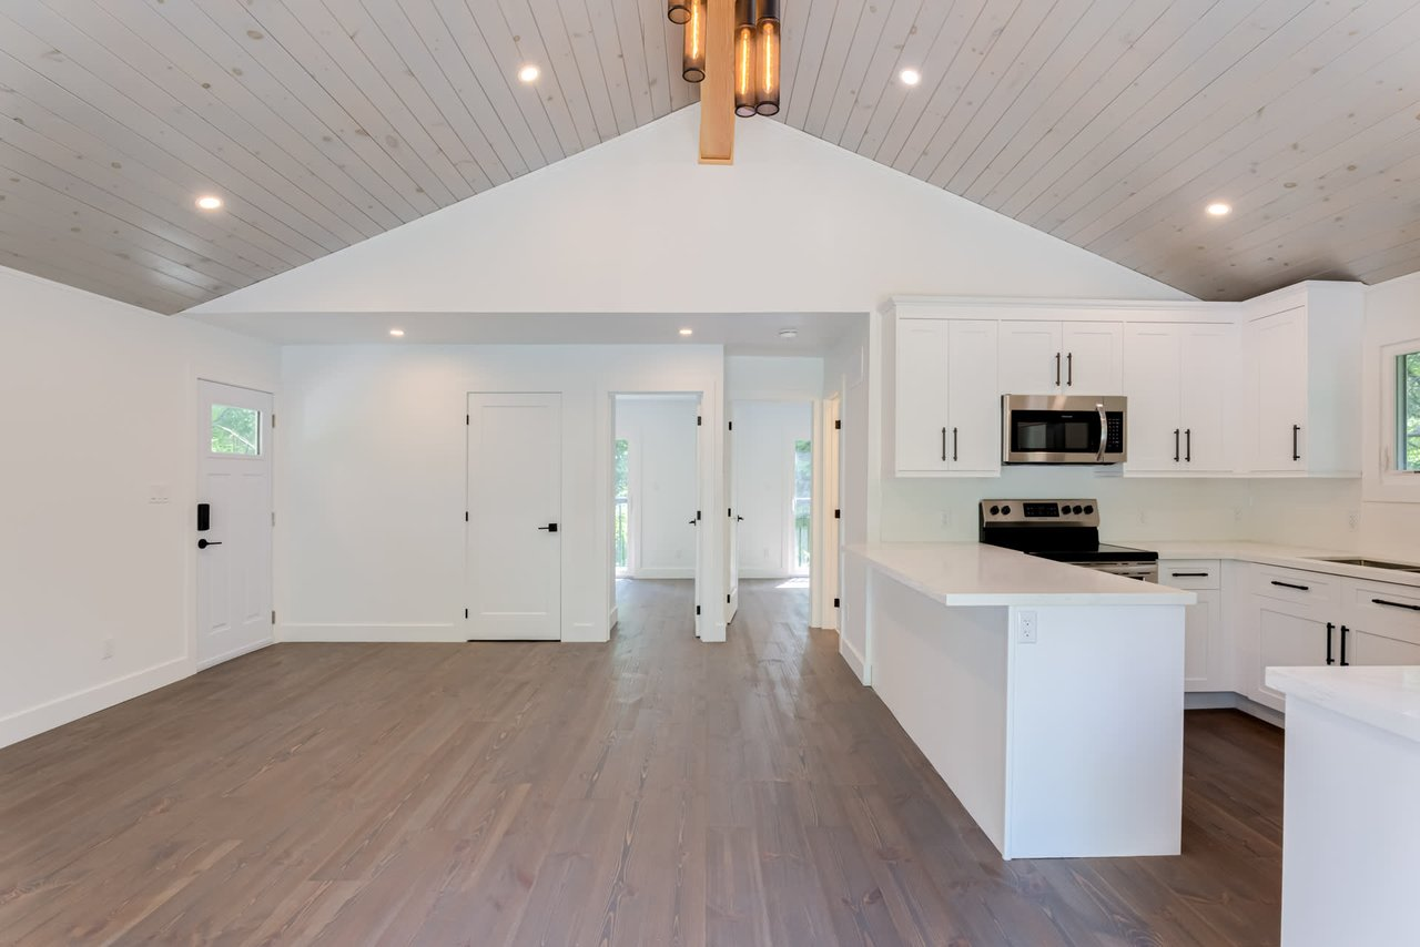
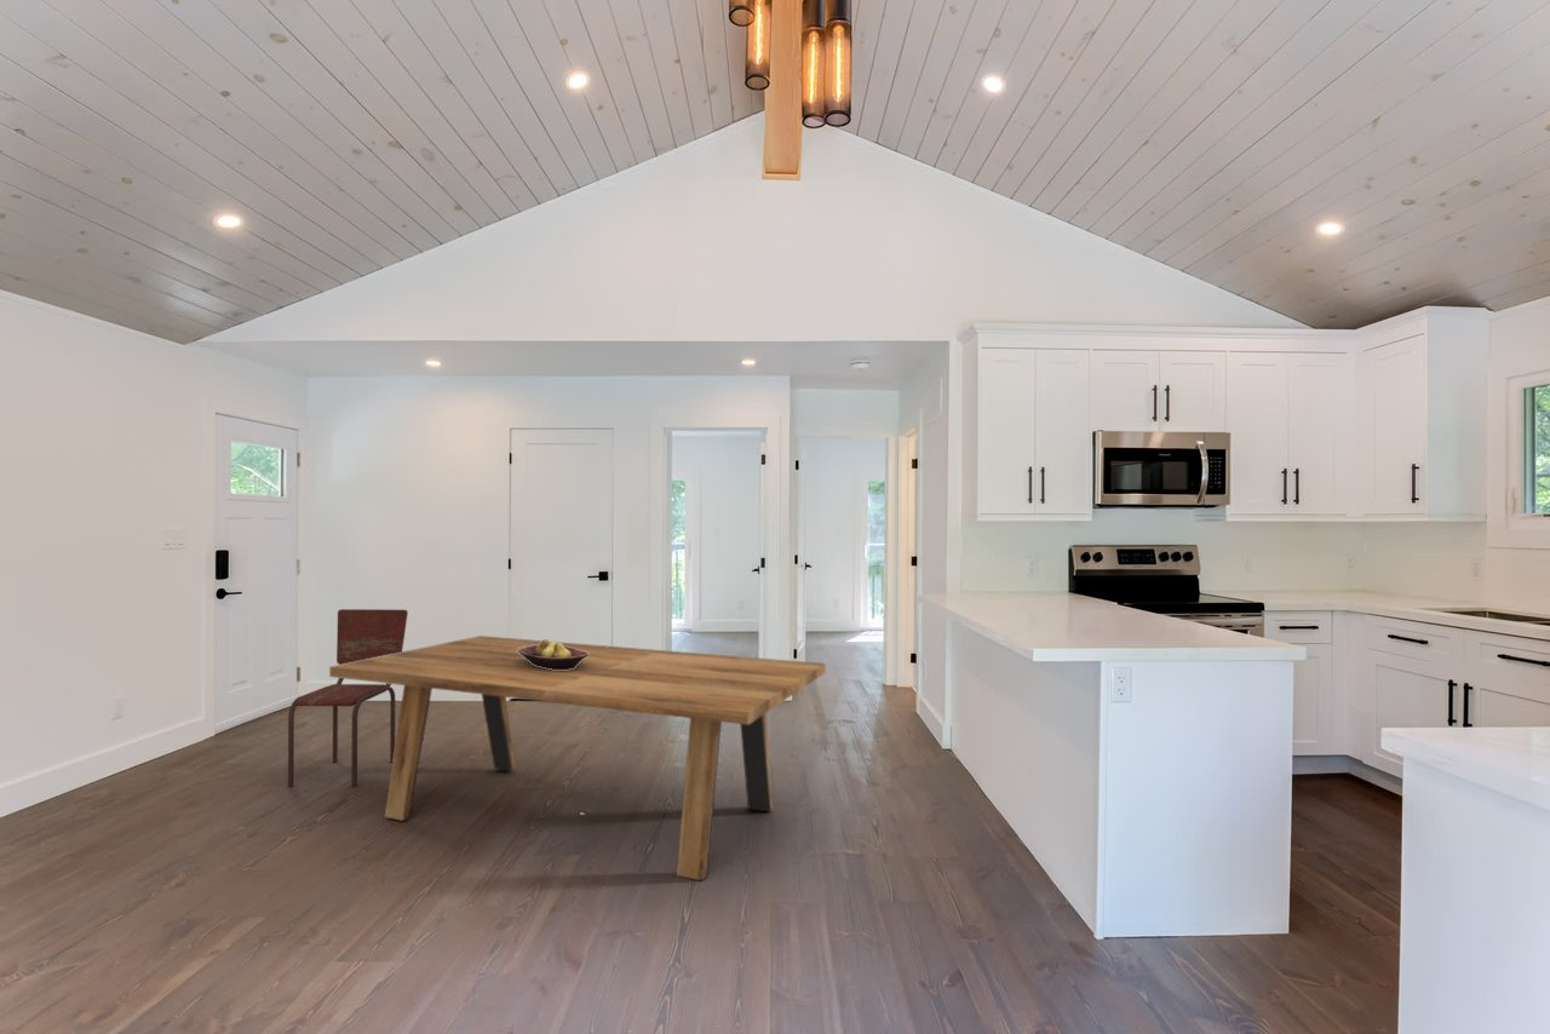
+ fruit bowl (552, 651)
+ dining table (589, 706)
+ chair (349, 691)
